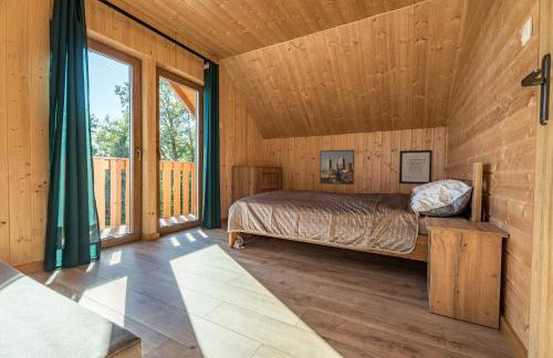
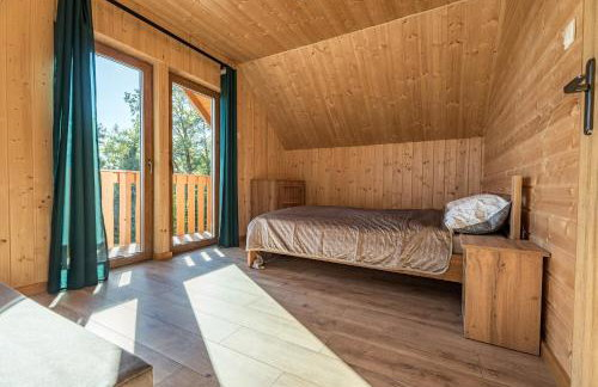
- wall art (415, 167)
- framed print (336, 167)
